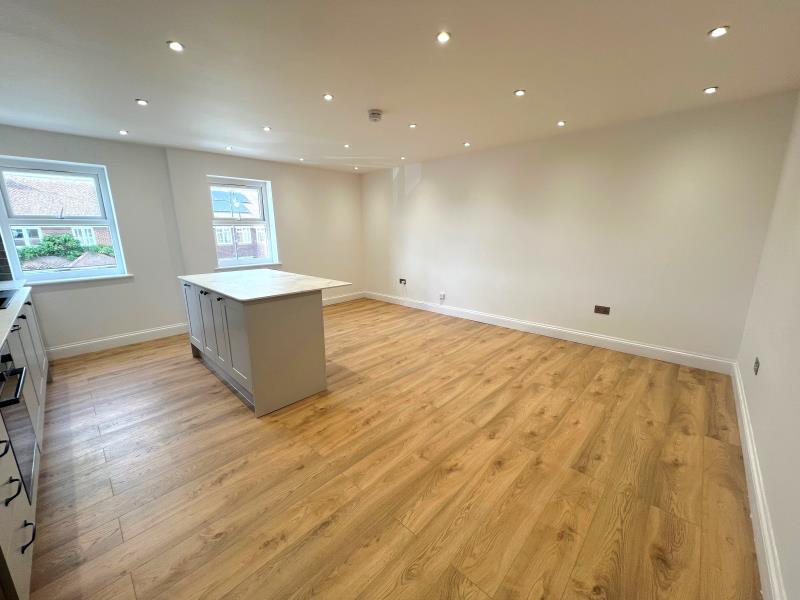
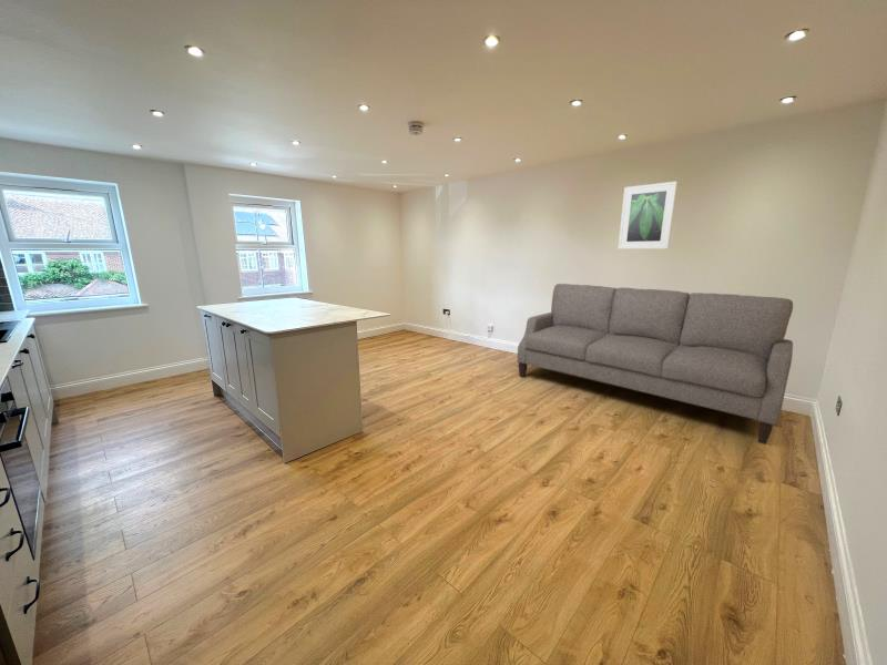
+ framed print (645, 217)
+ sofa (636, 342)
